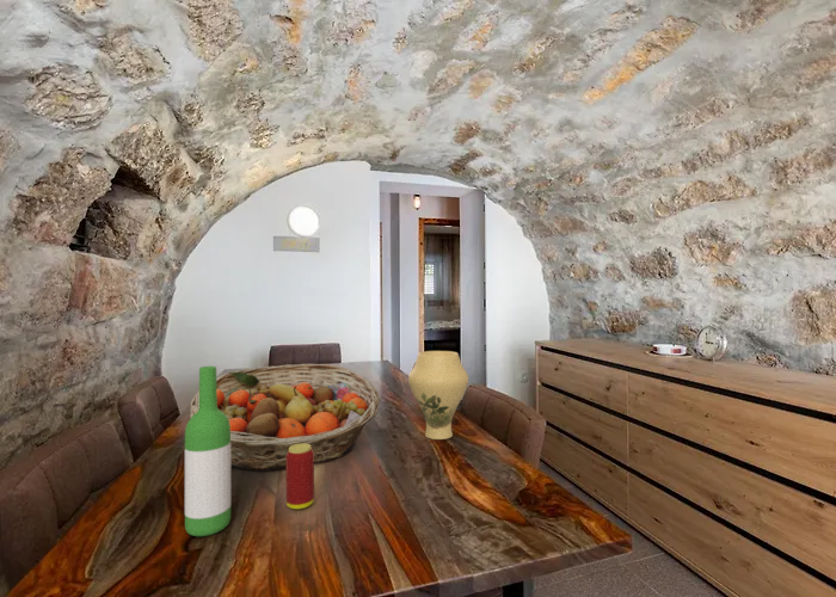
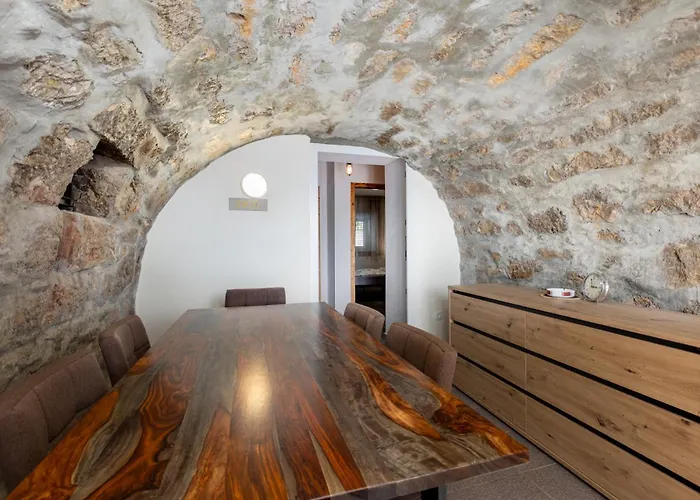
- wine bottle (208, 447)
- vase (438, 394)
- fruit basket (290, 410)
- beverage can (300, 475)
